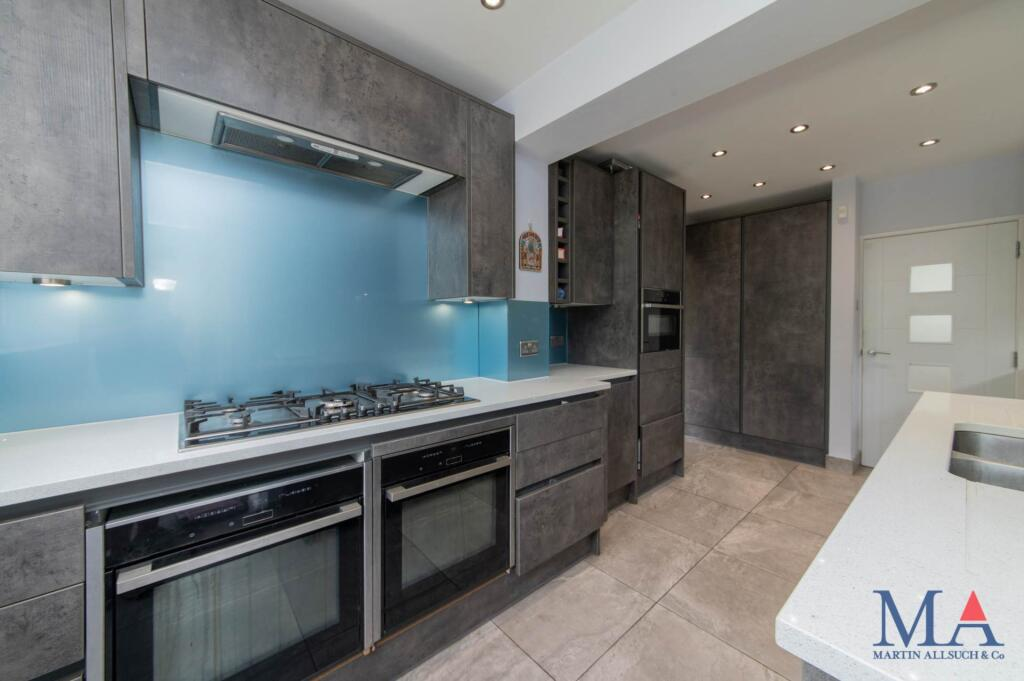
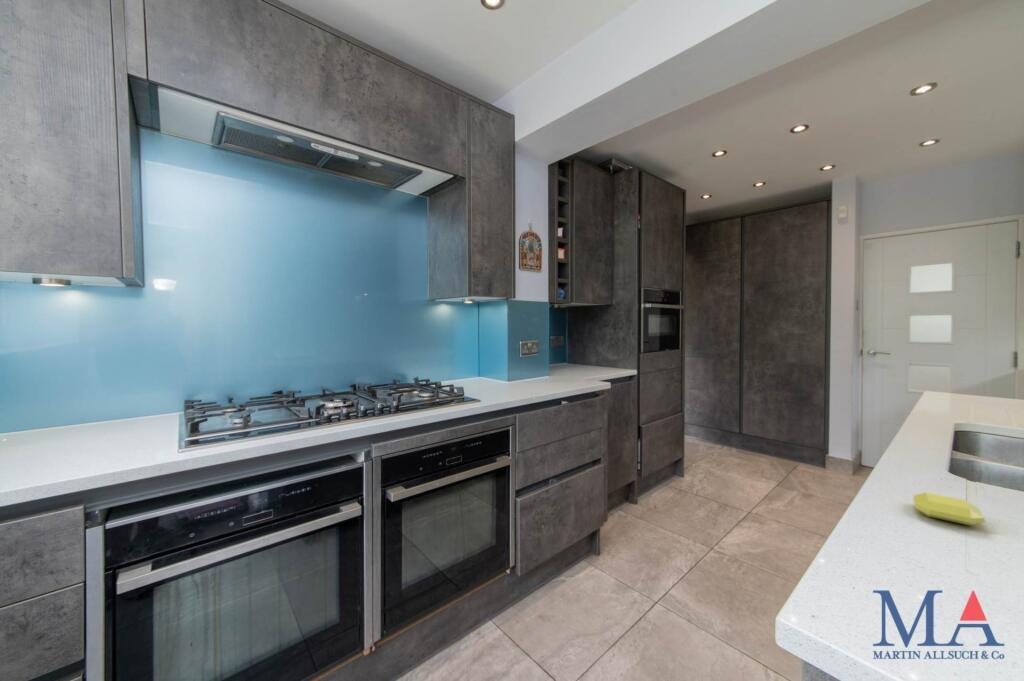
+ soap bar (946, 508)
